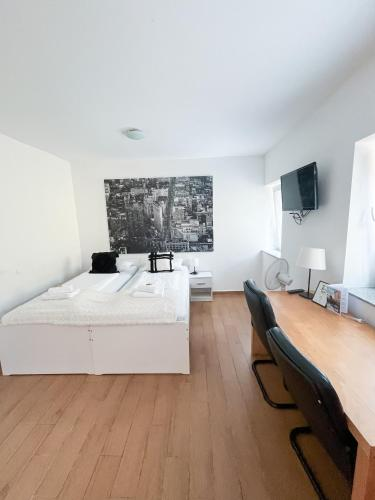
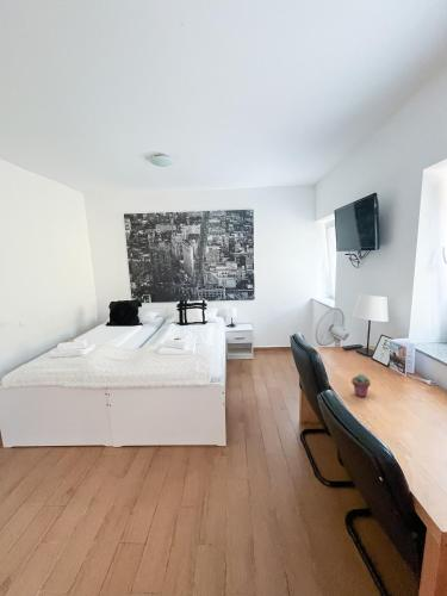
+ potted succulent (360, 384)
